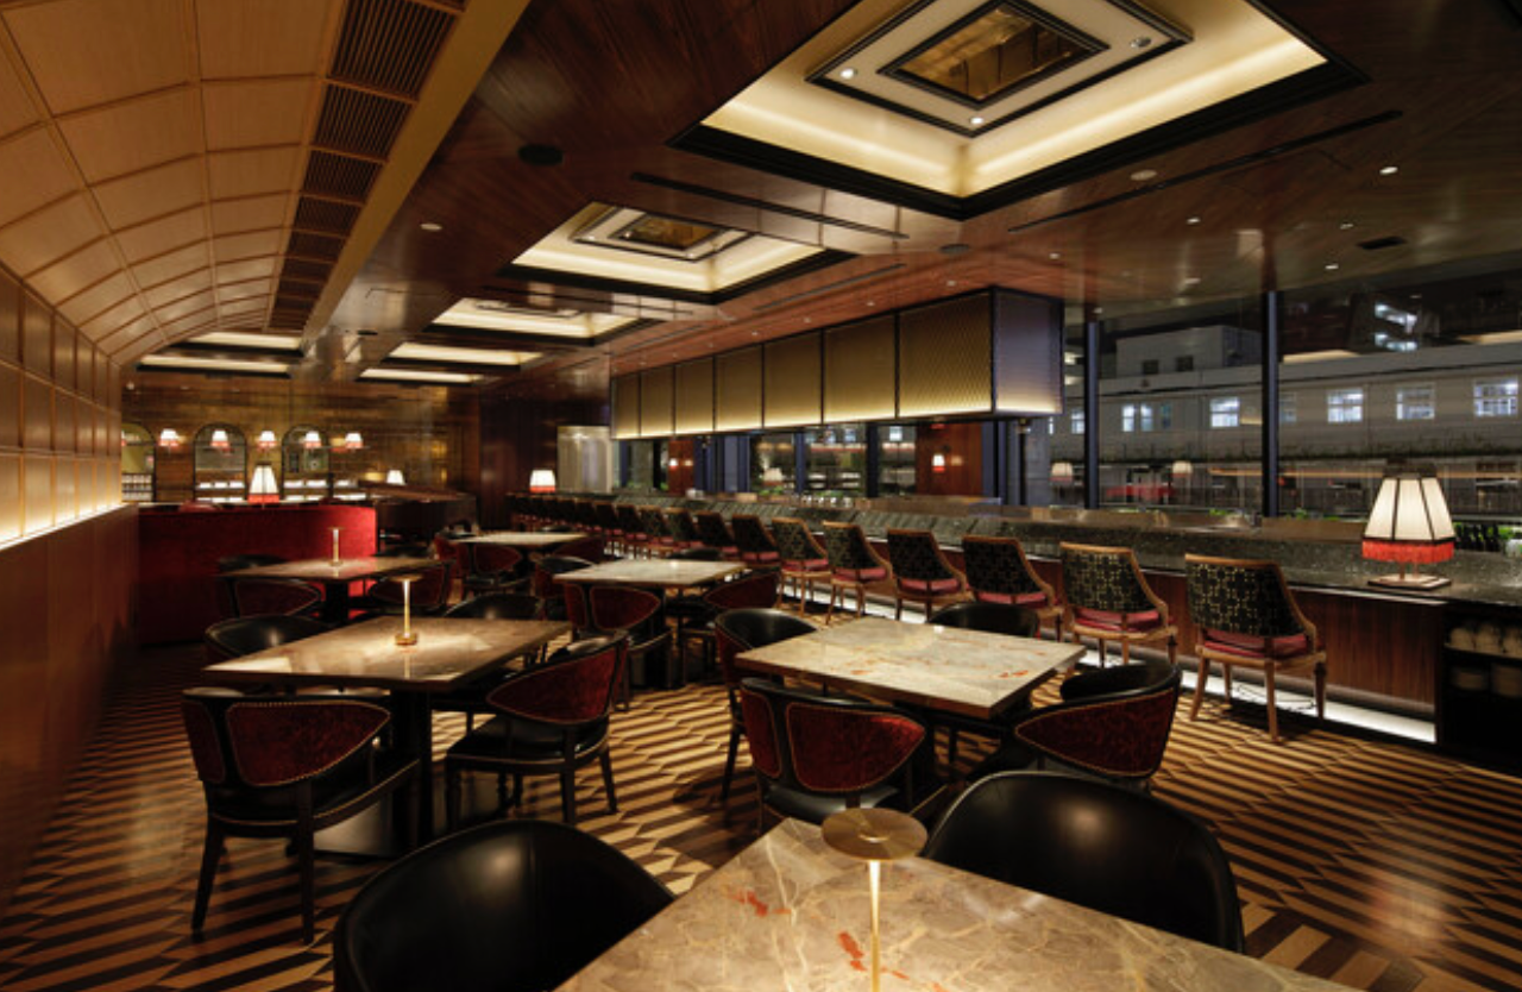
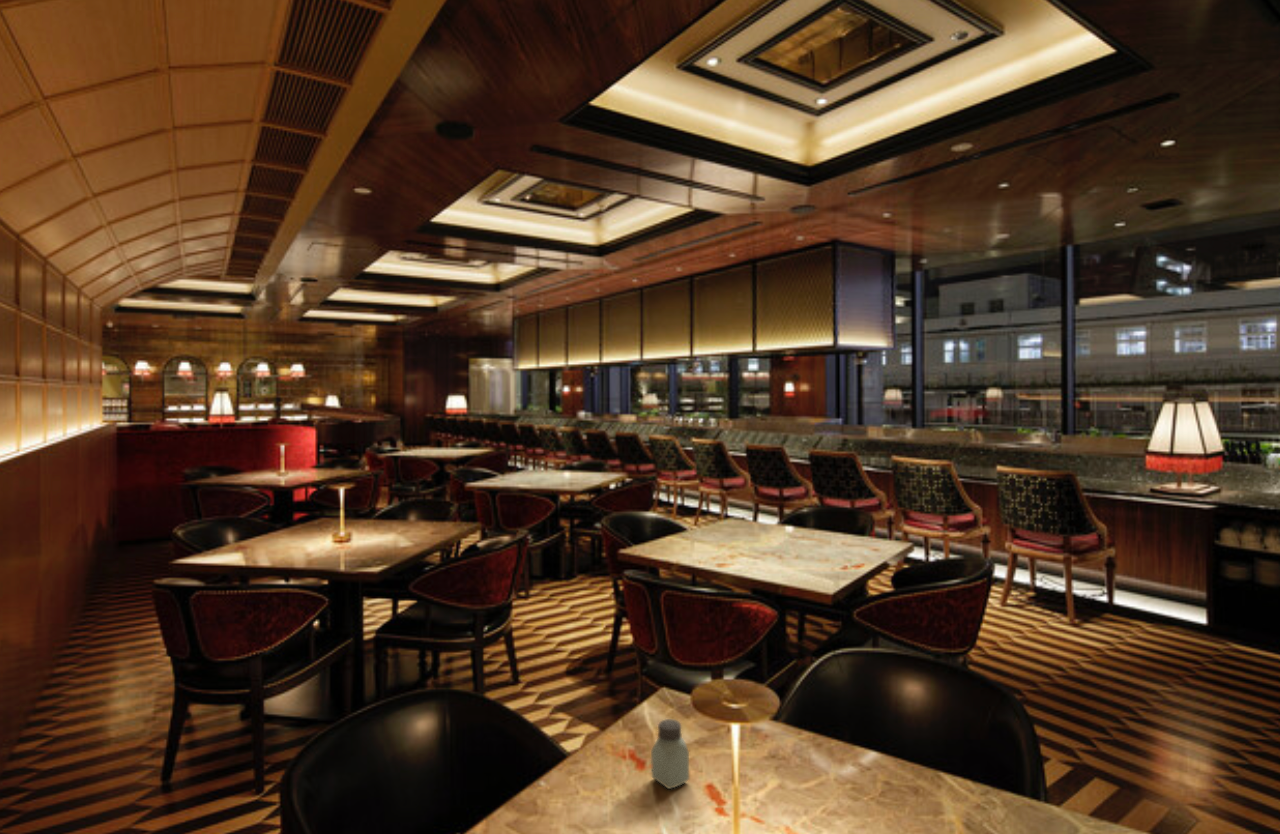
+ saltshaker (670, 751)
